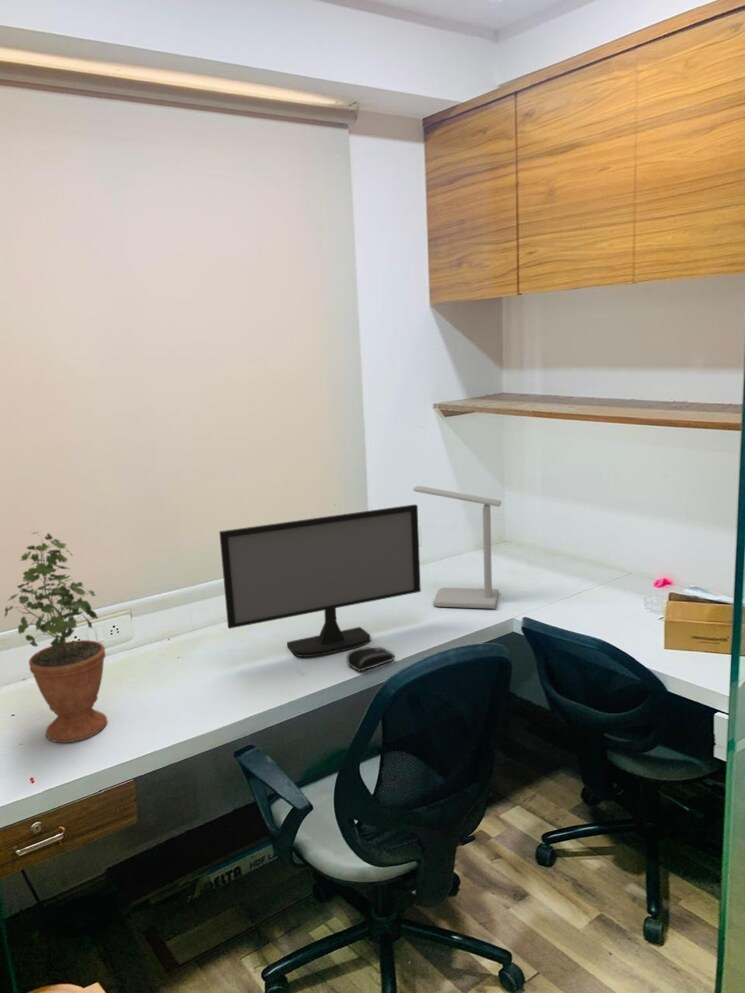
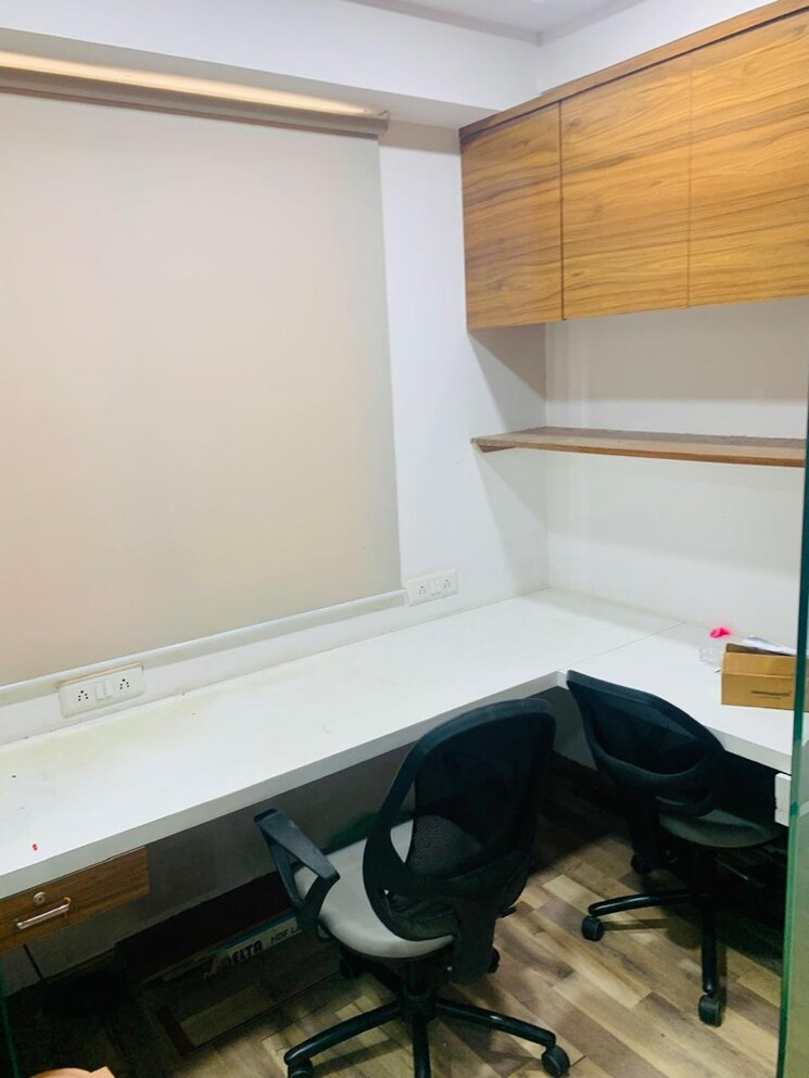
- desk lamp (483, 543)
- potted plant (54, 633)
- computer mouse (371, 656)
- computer monitor (327, 582)
